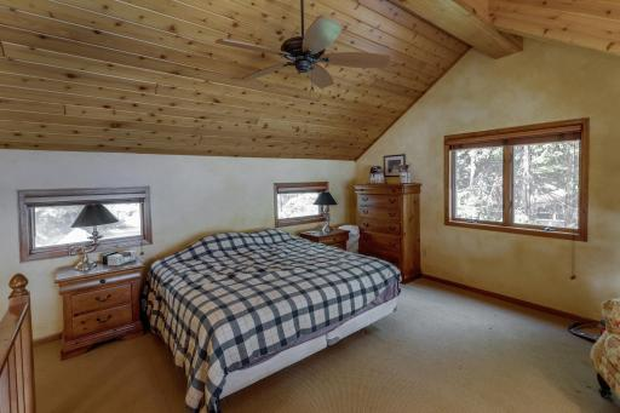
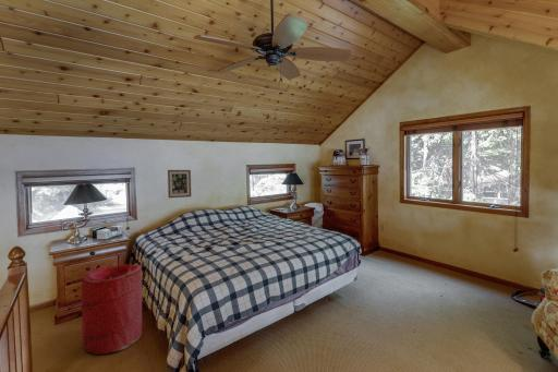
+ laundry hamper (113, 303)
+ wall art (179, 183)
